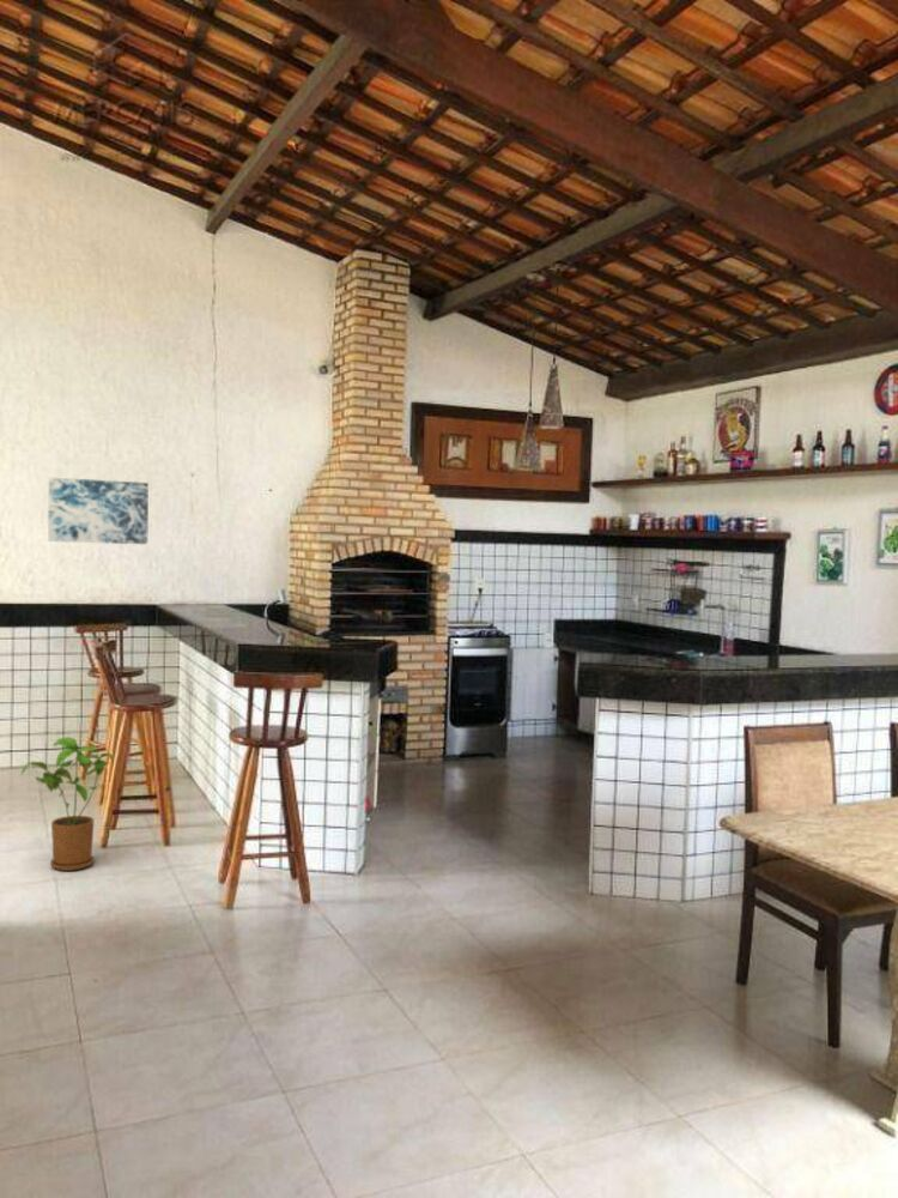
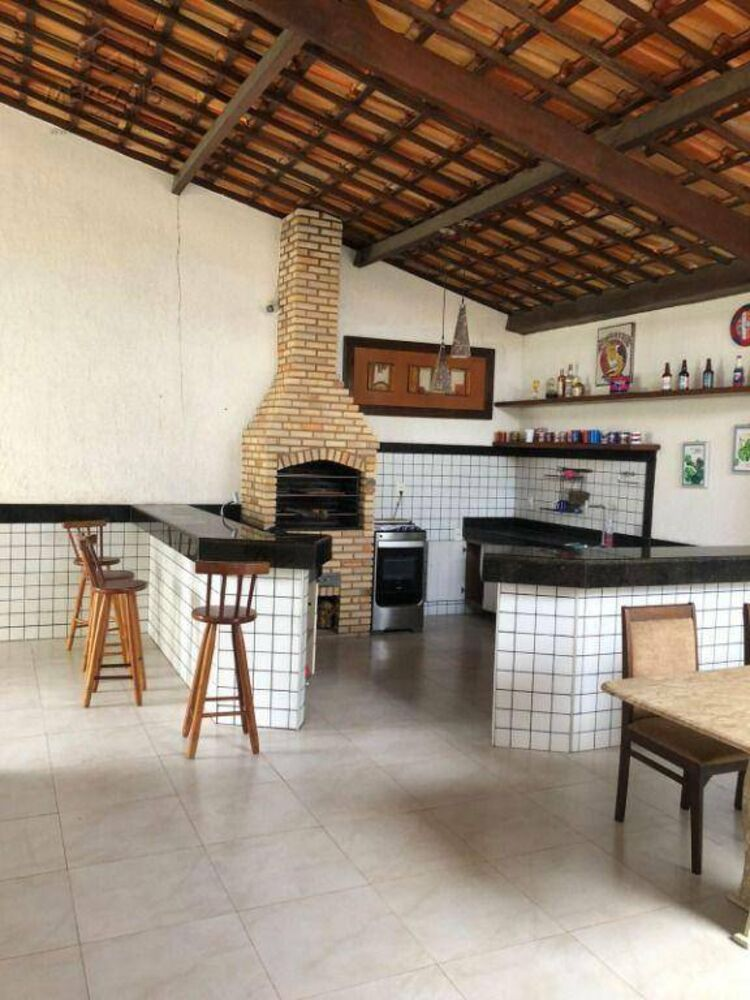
- house plant (65, 800)
- wall art (98, 512)
